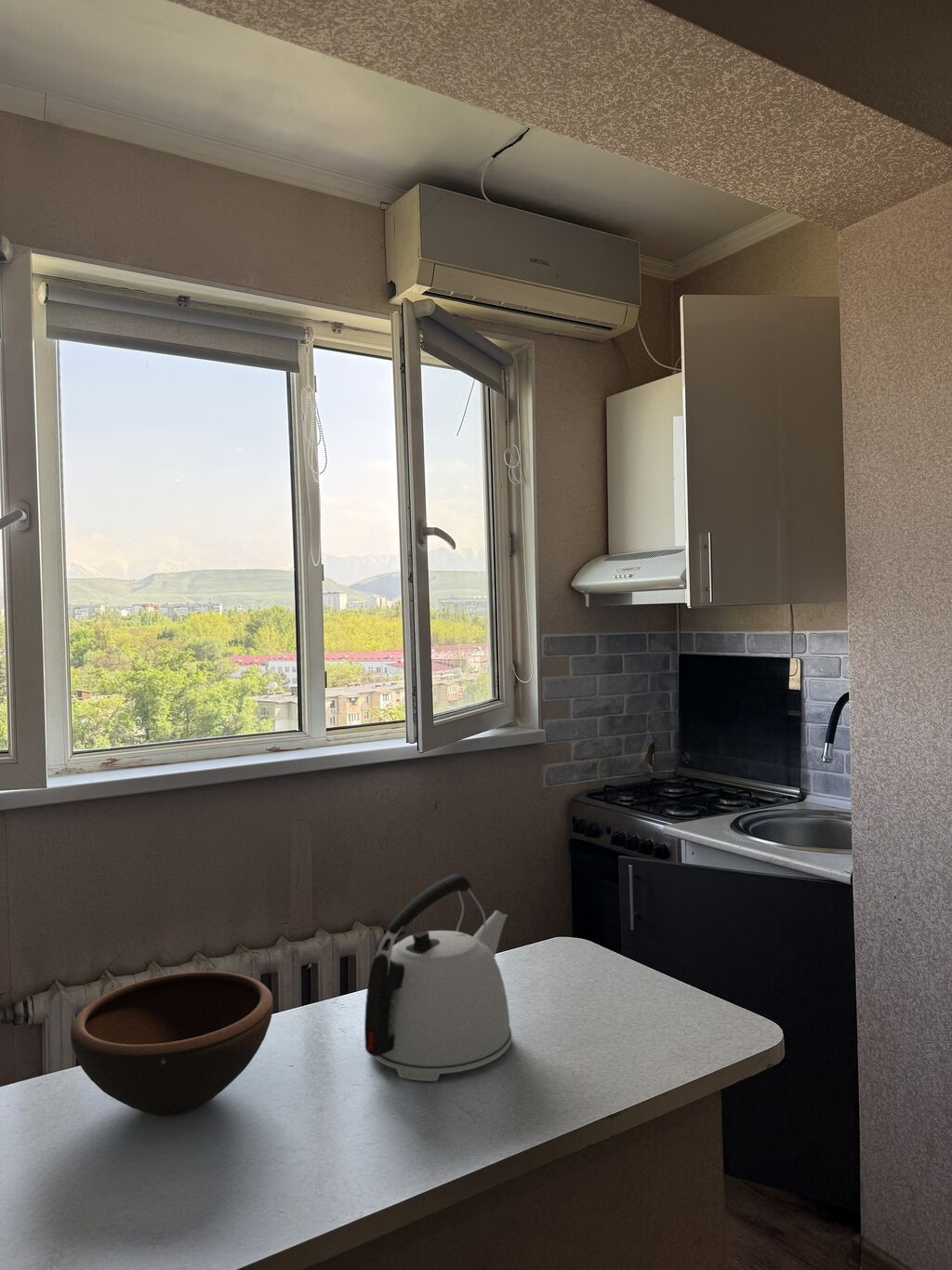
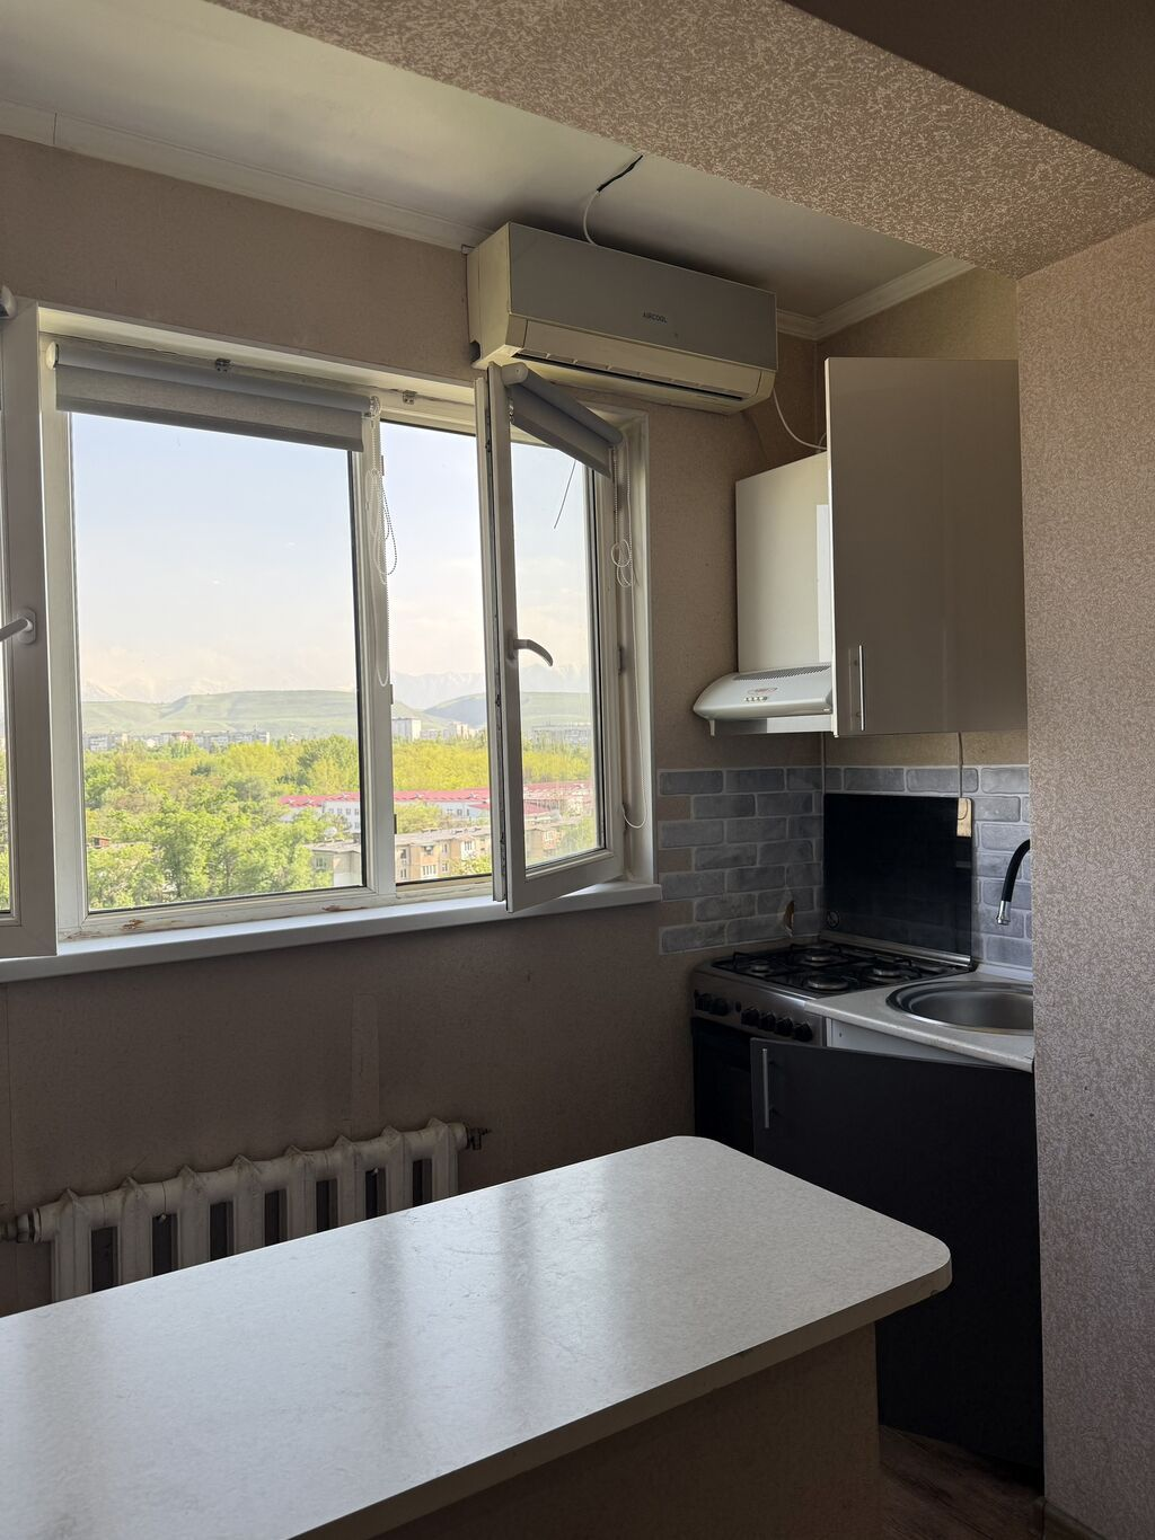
- bowl (176, 1052)
- kettle (441, 961)
